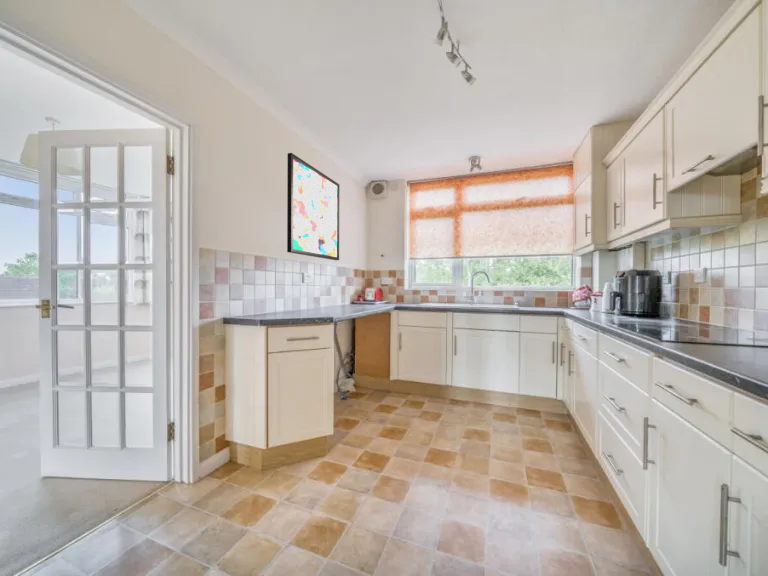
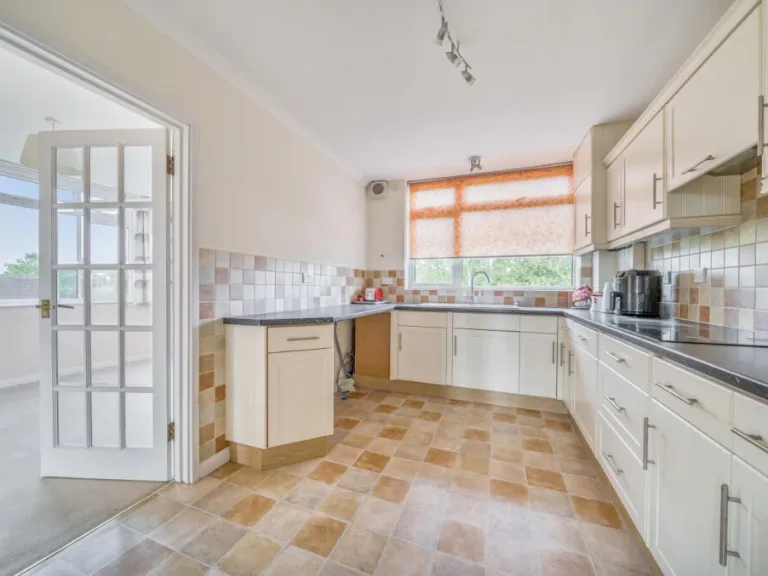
- wall art (316, 213)
